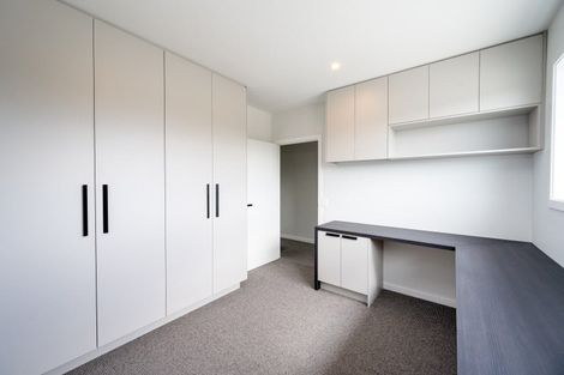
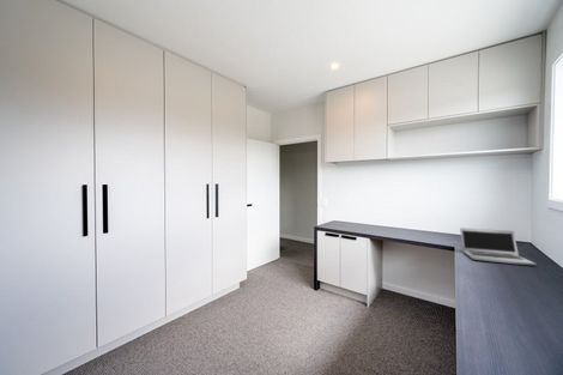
+ laptop (494, 244)
